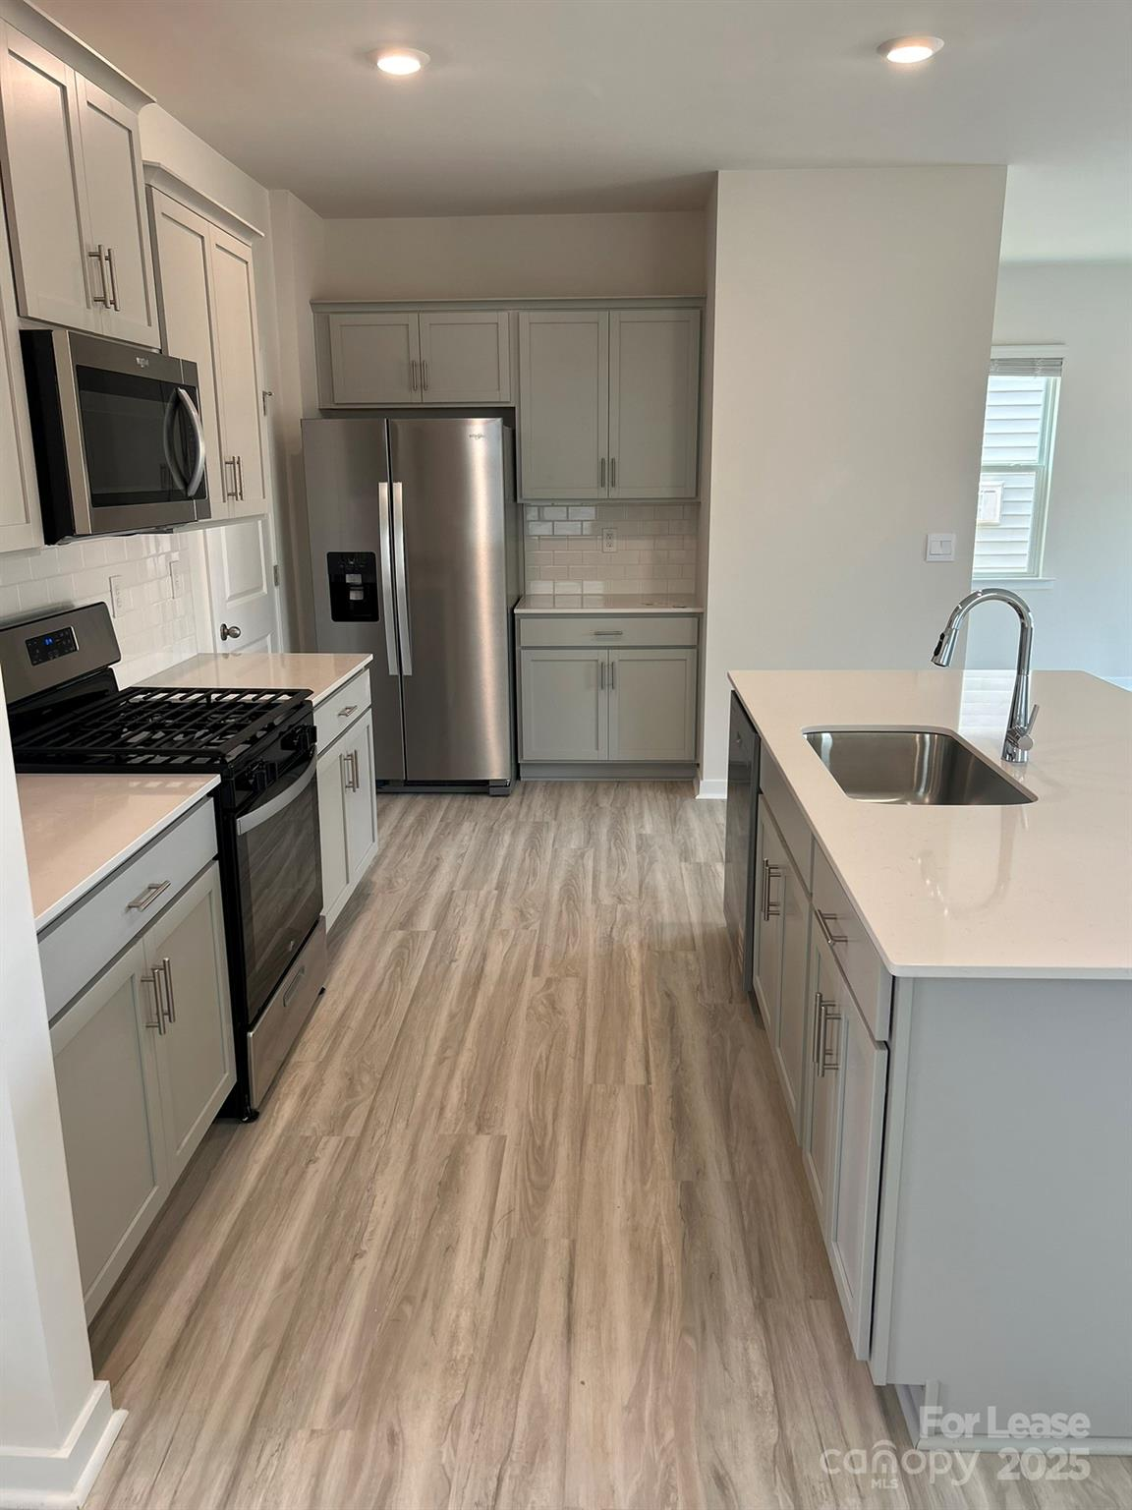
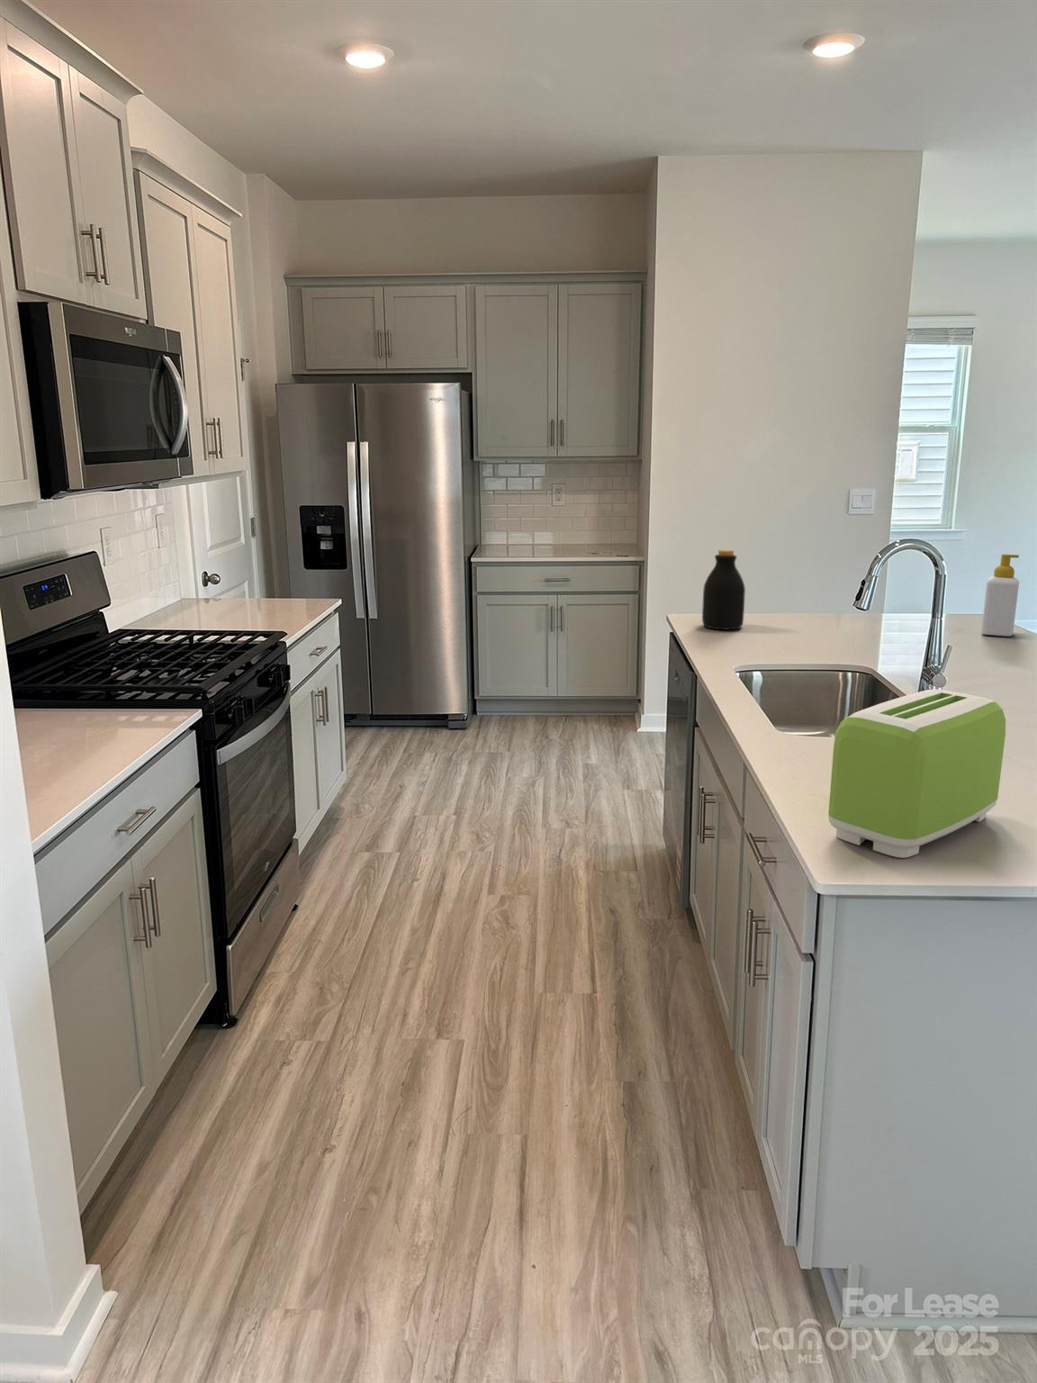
+ toaster (918, 767)
+ bottle (723, 588)
+ soap bottle (1001, 595)
